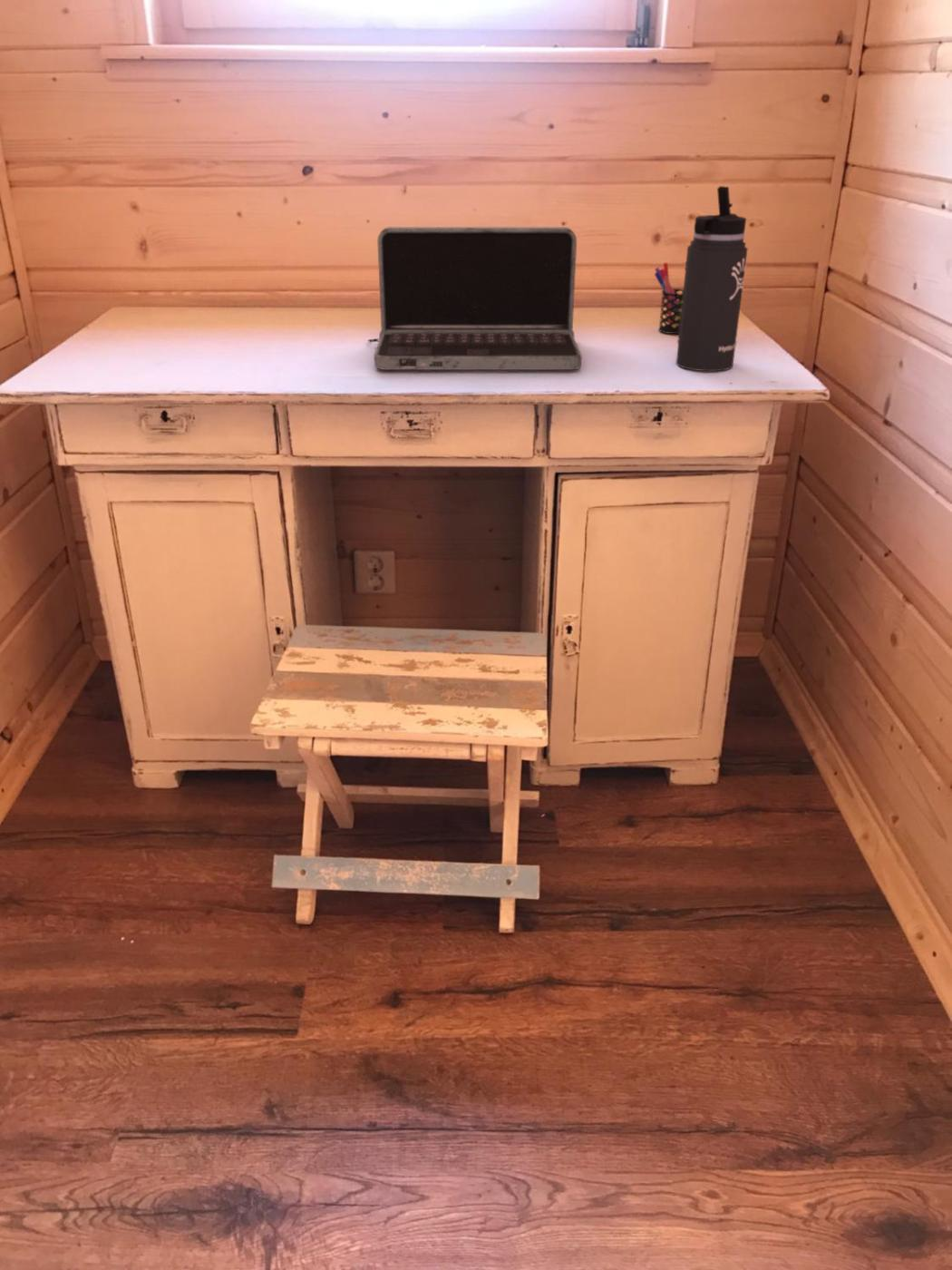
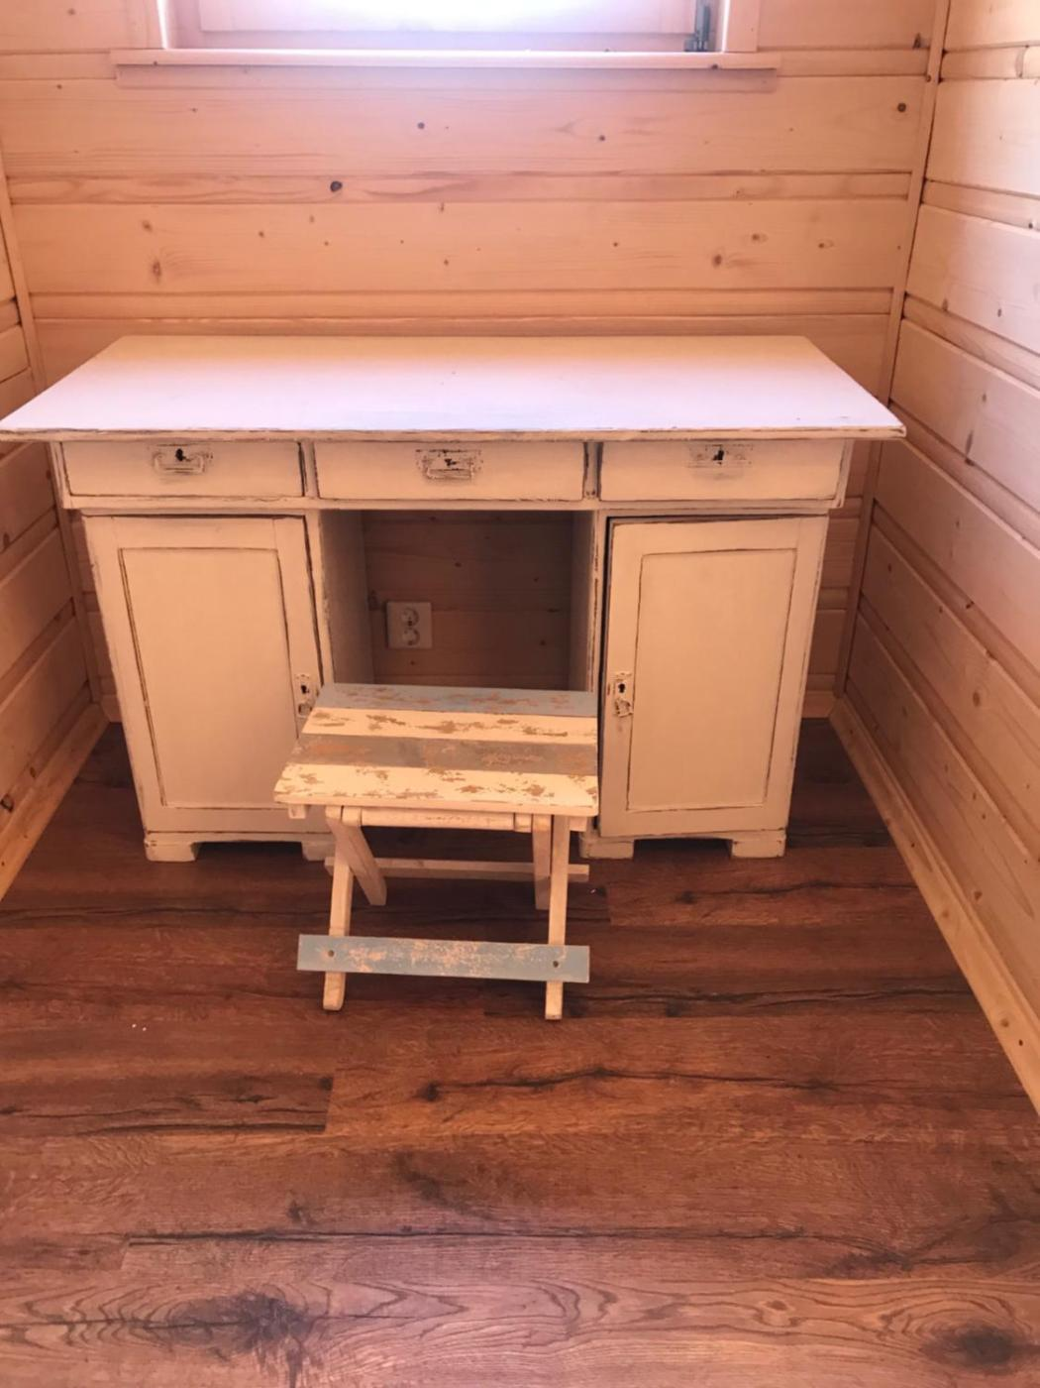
- pen holder (677, 298)
- thermos bottle (710, 279)
- laptop (471, 294)
